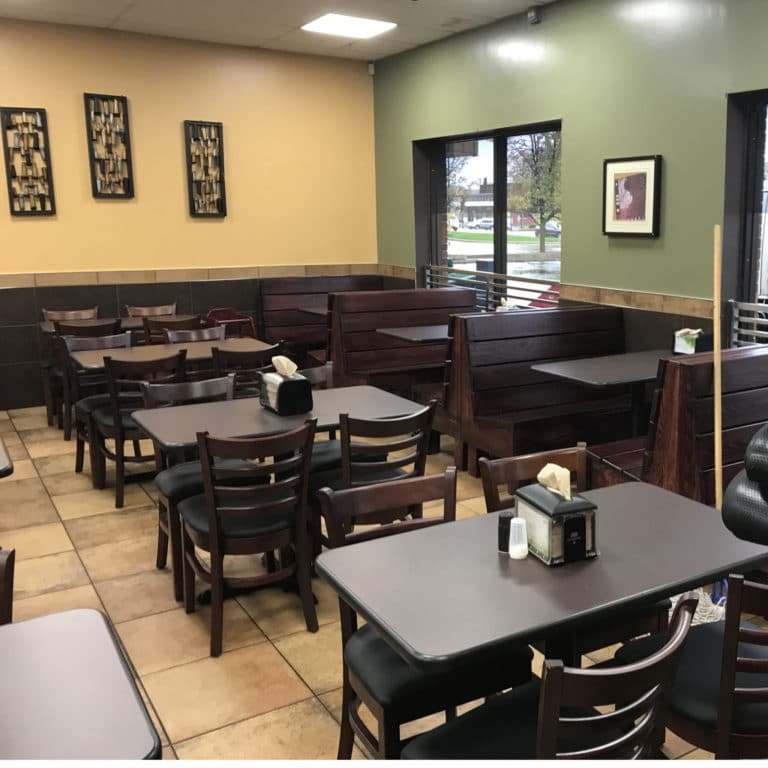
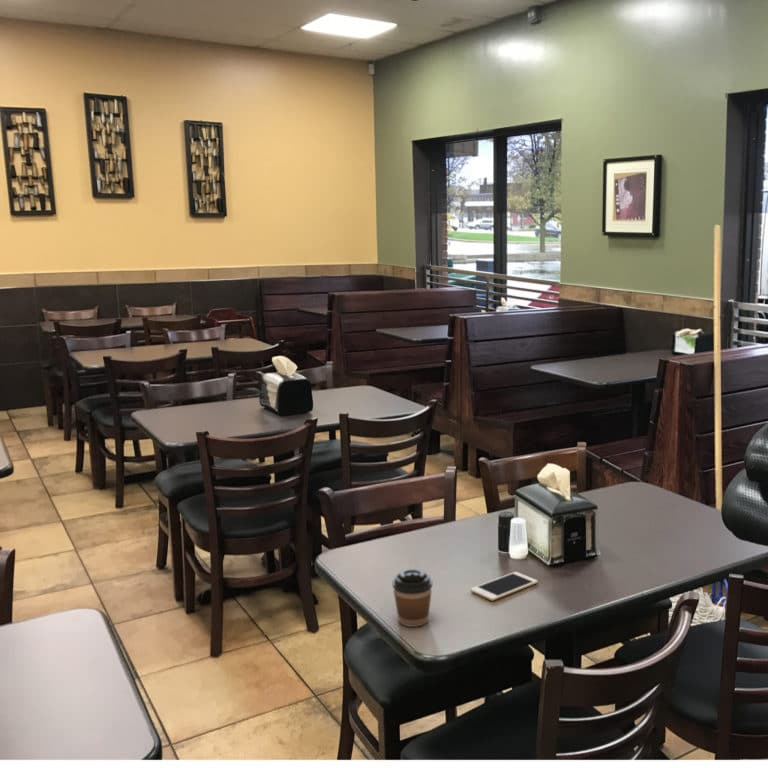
+ cell phone (504, 585)
+ coffee cup (412, 595)
